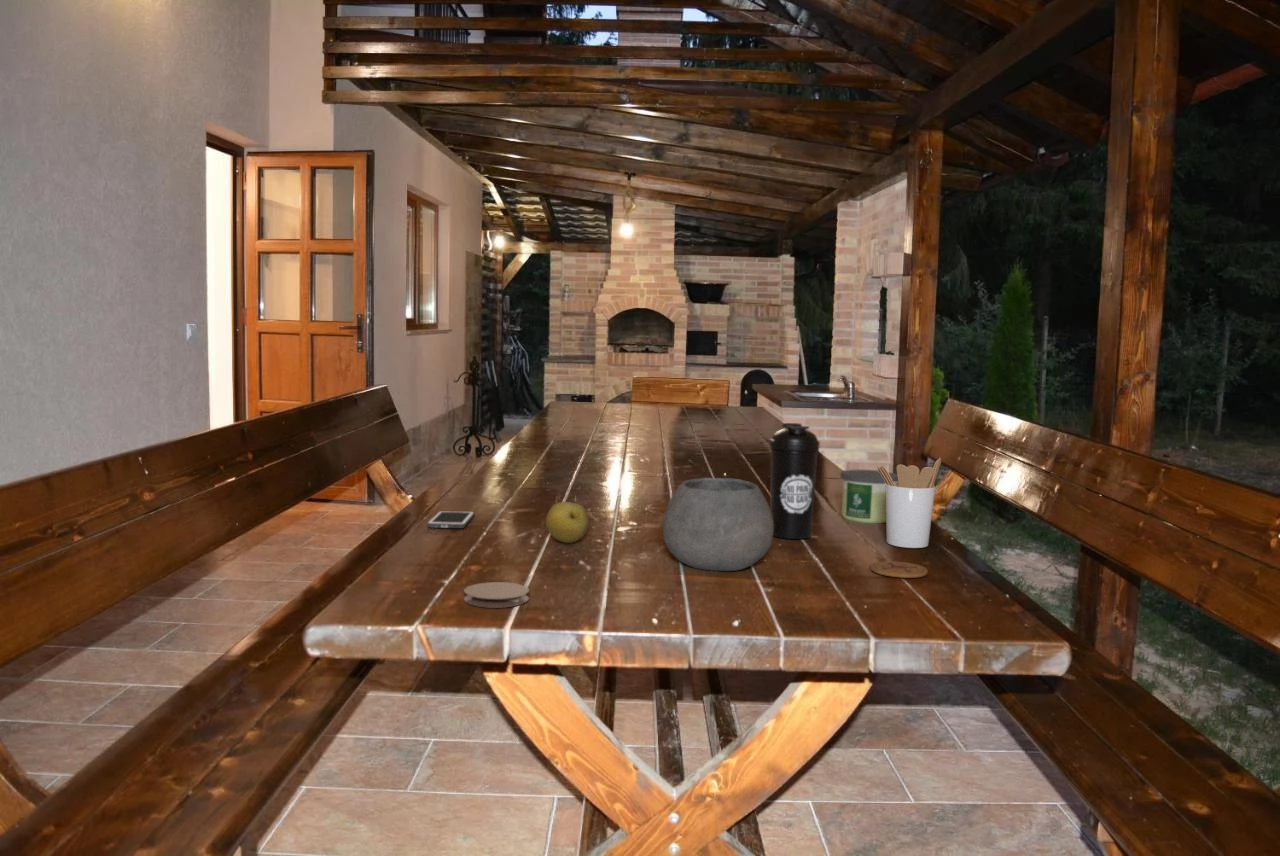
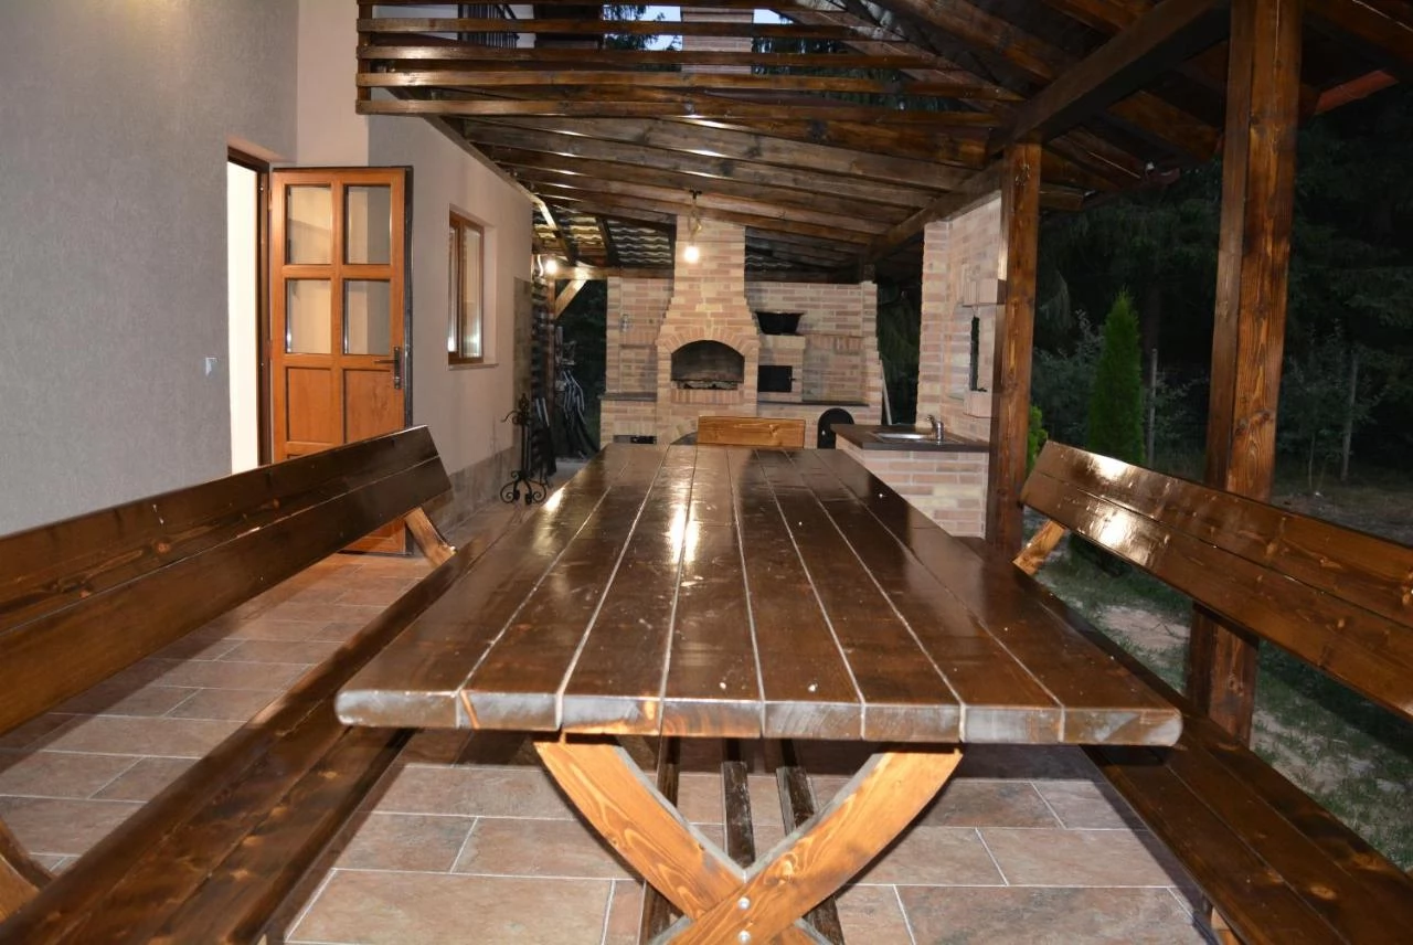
- cell phone (451, 519)
- fruit (566, 522)
- water bottle (792, 479)
- bowl (718, 524)
- utensil holder (911, 502)
- coaster (496, 594)
- candle (868, 496)
- coaster (898, 569)
